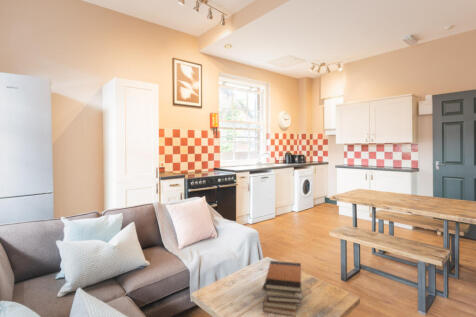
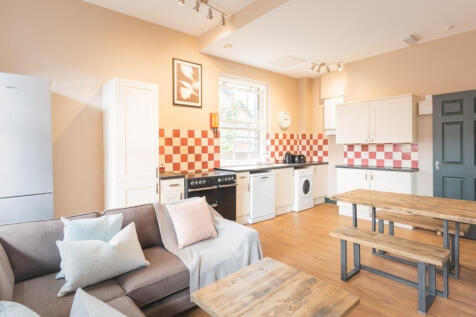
- book stack (283, 285)
